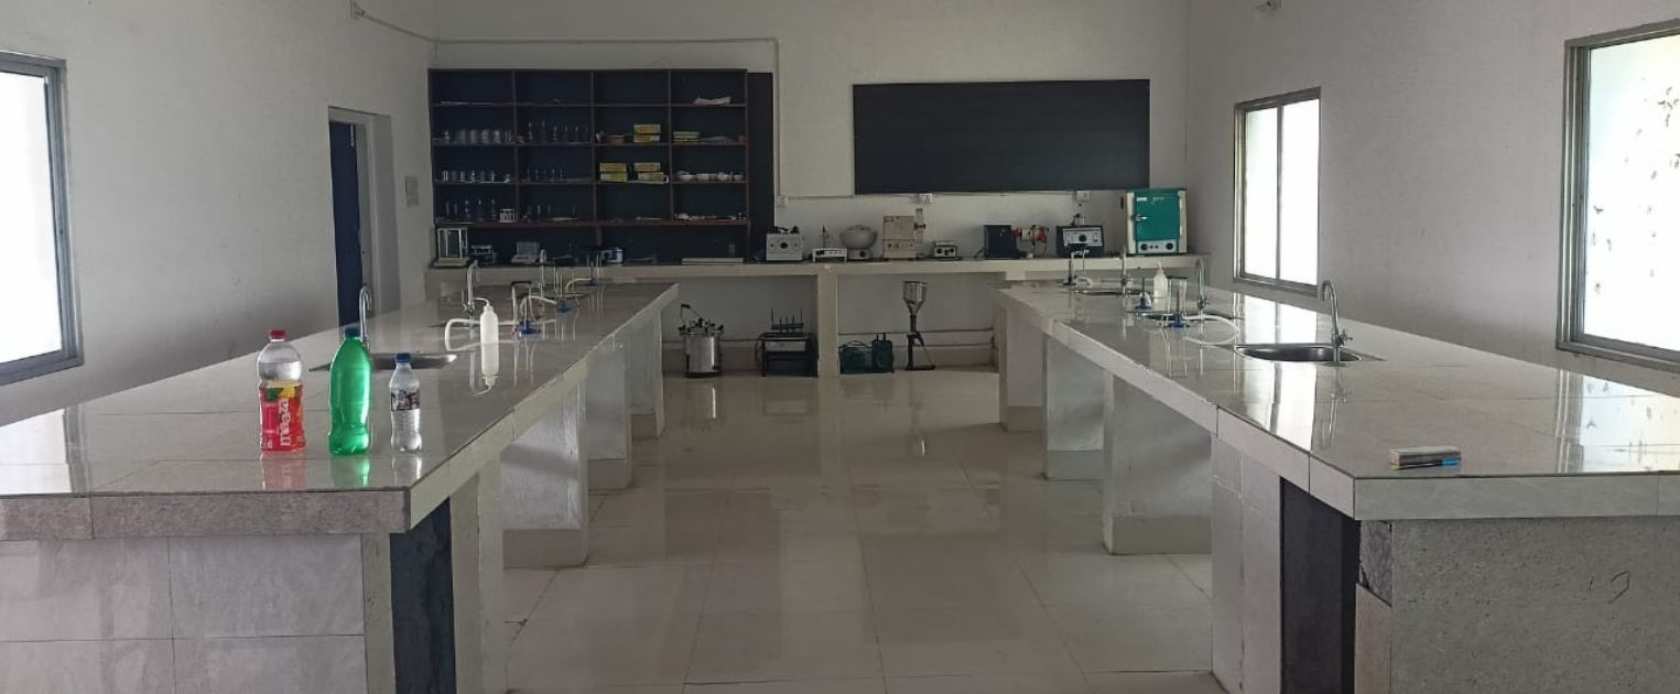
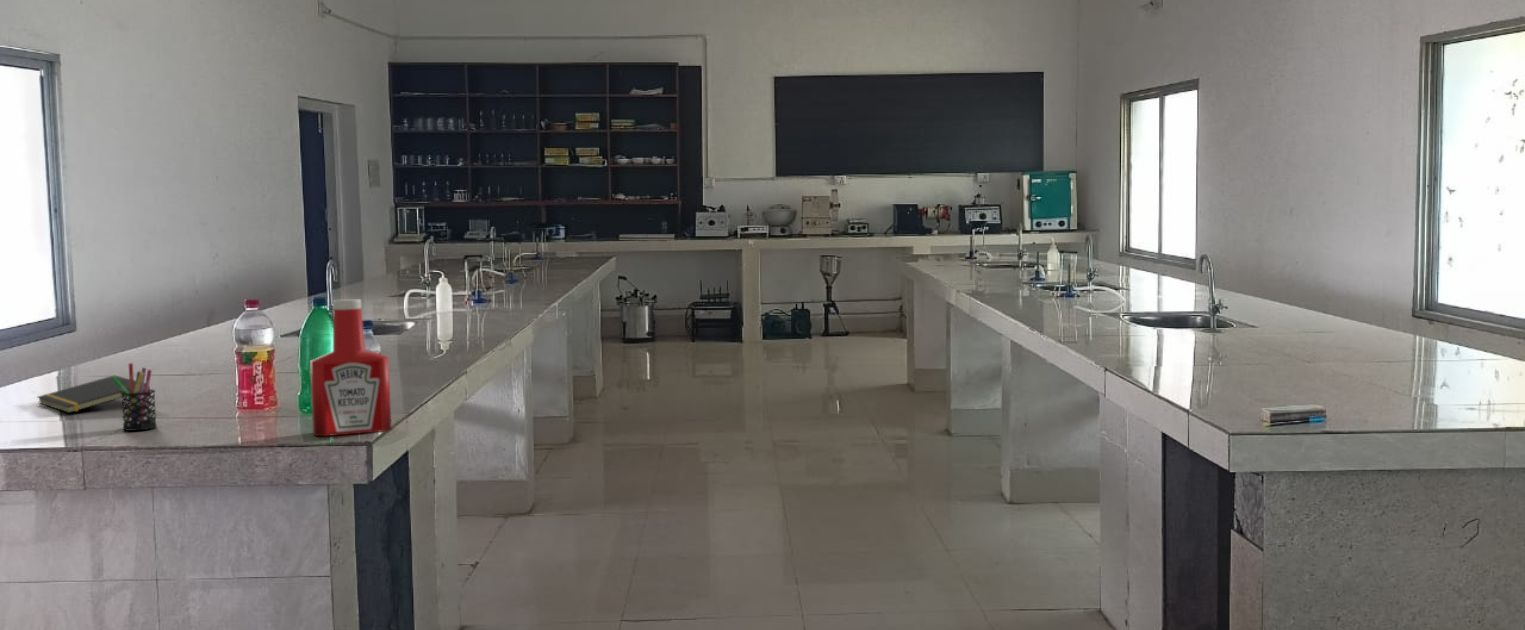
+ soap bottle (349, 366)
+ pen holder (133, 396)
+ notepad (92, 393)
